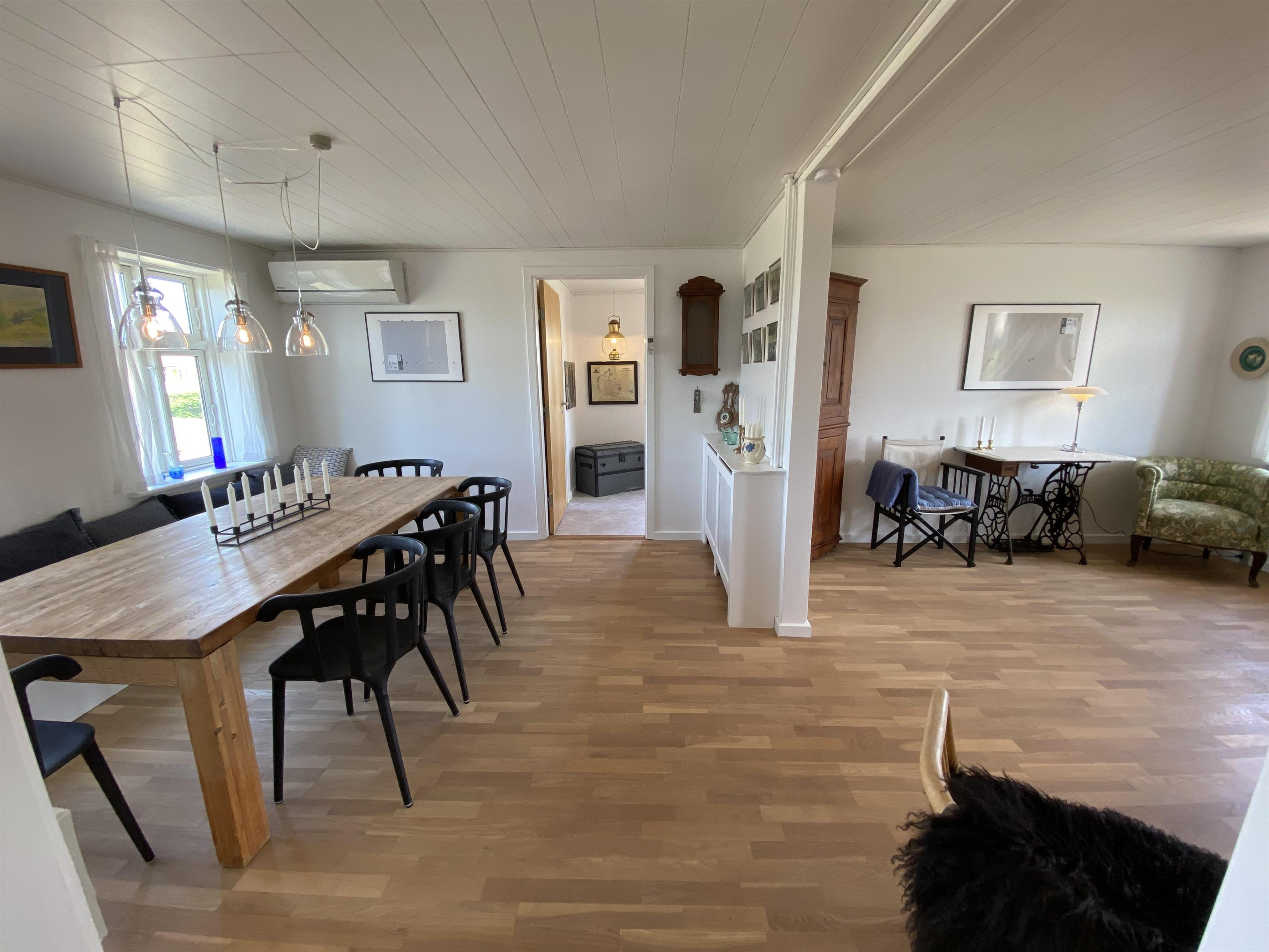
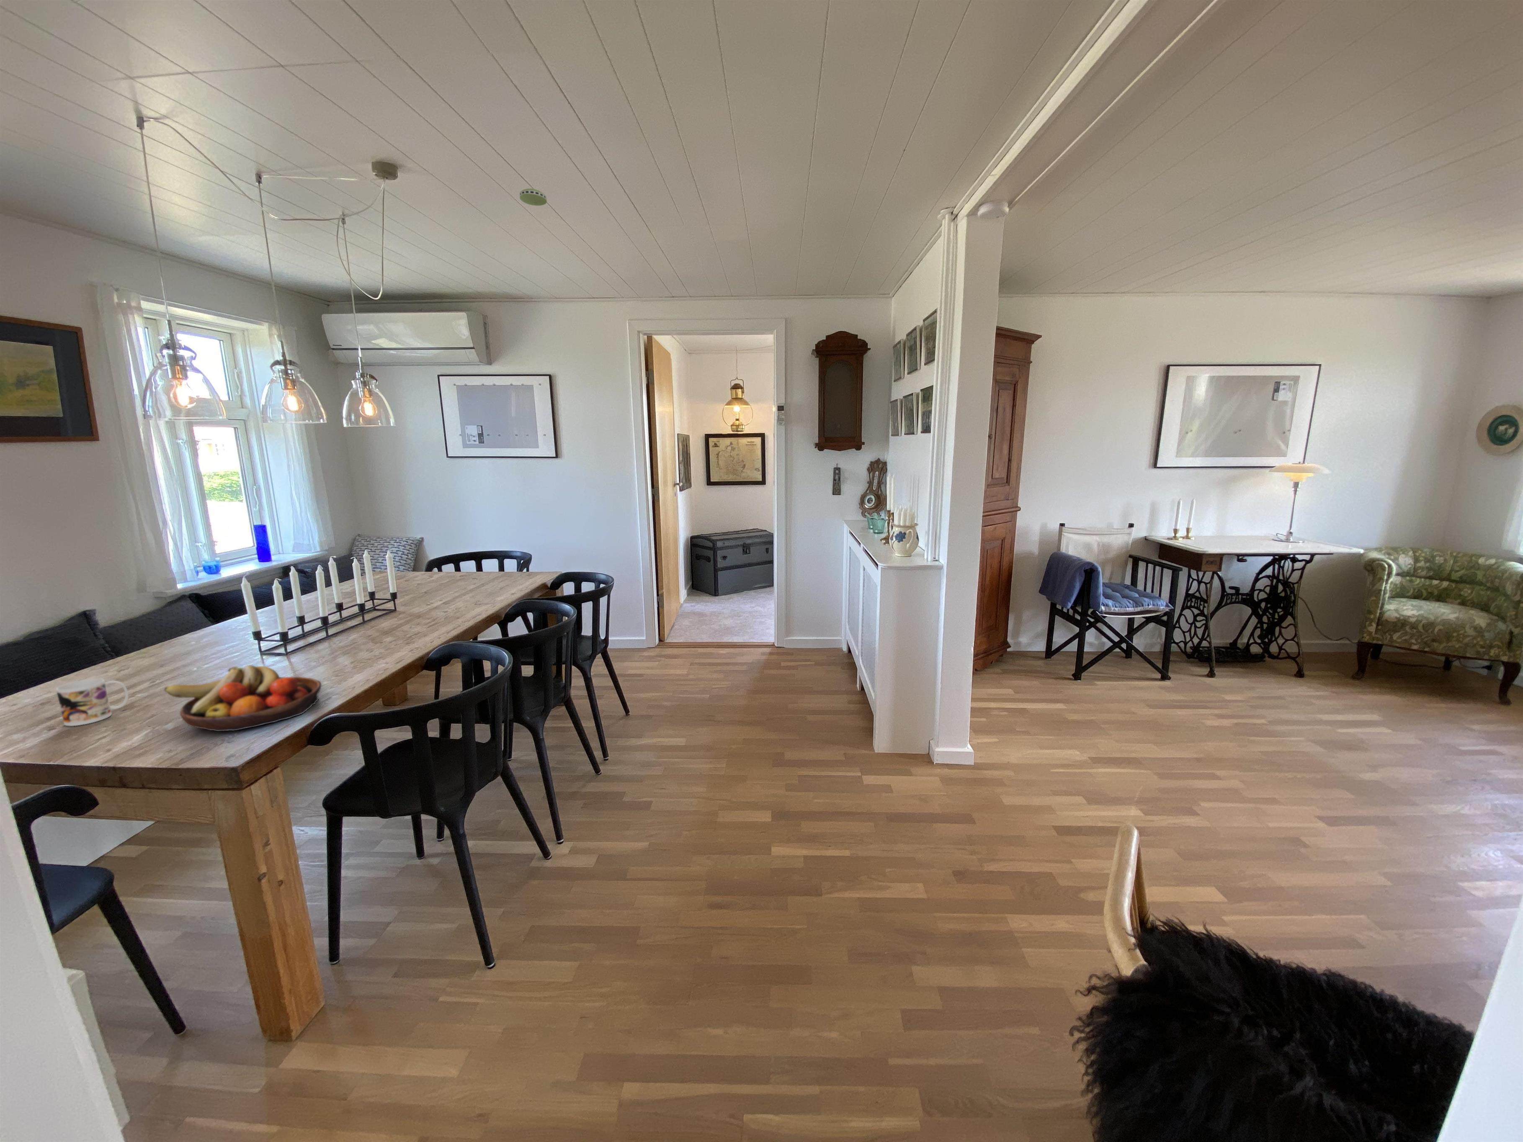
+ fruit bowl (252, 692)
+ smoke detector (533, 197)
+ mug (95, 699)
